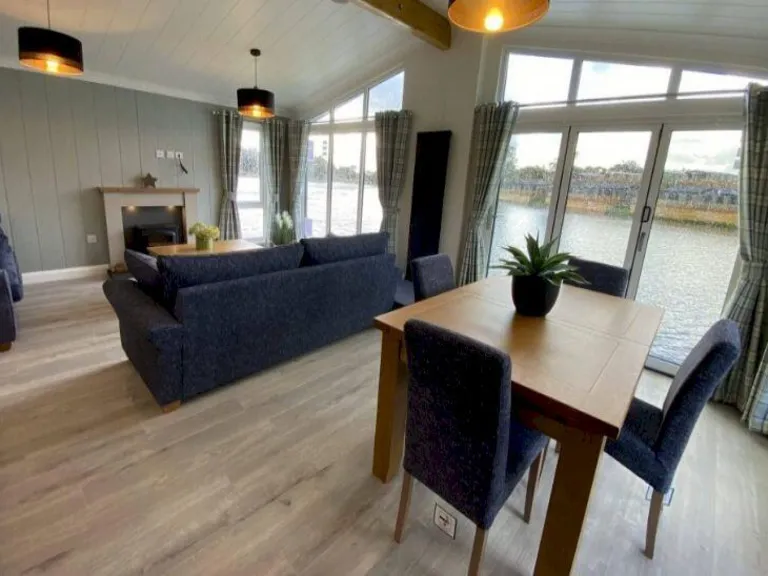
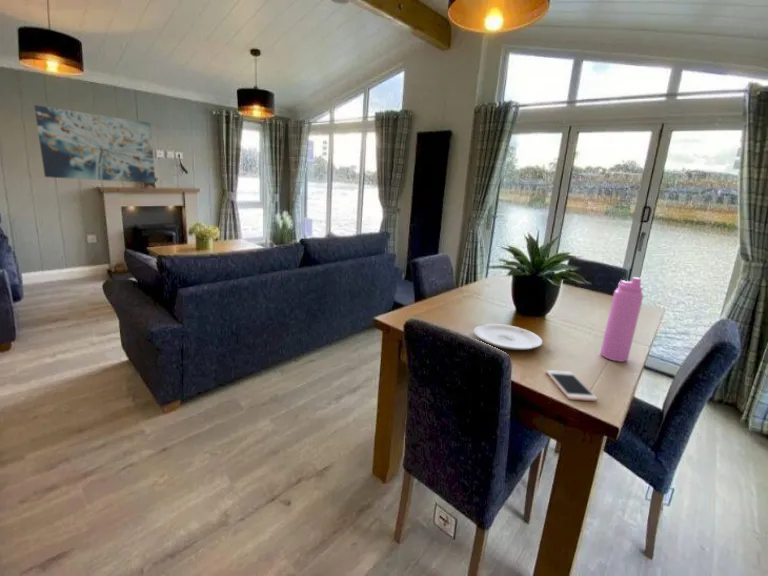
+ water bottle (622, 318)
+ wall art (101, 148)
+ cell phone (569, 384)
+ plate (506, 337)
